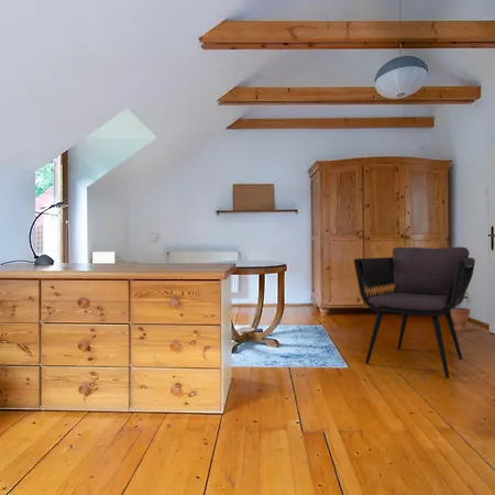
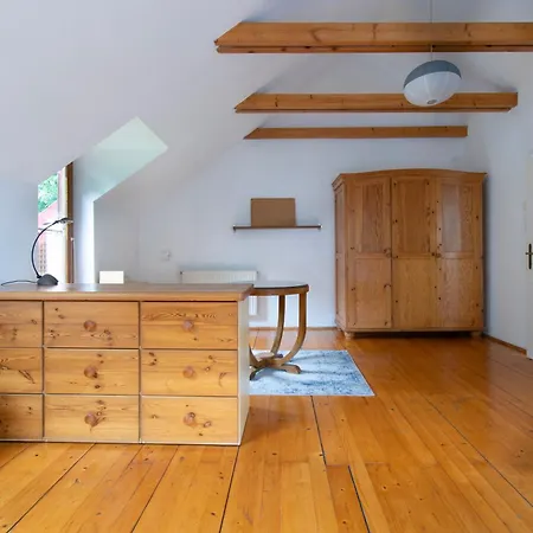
- armchair (419, 302)
- potted plant (458, 305)
